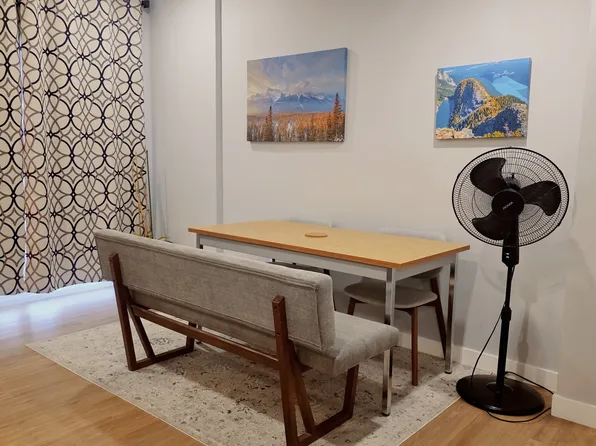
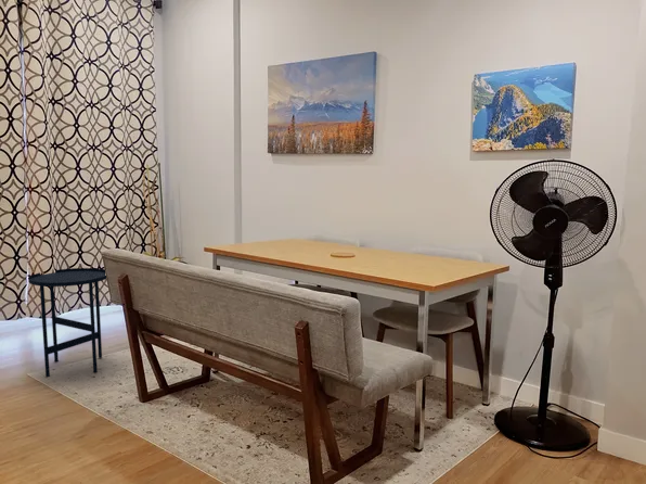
+ side table (73, 320)
